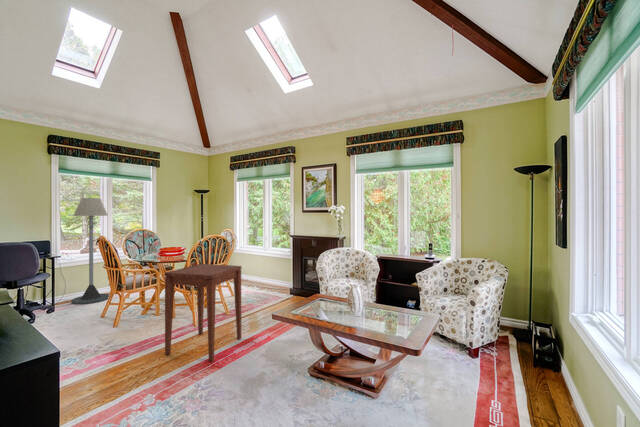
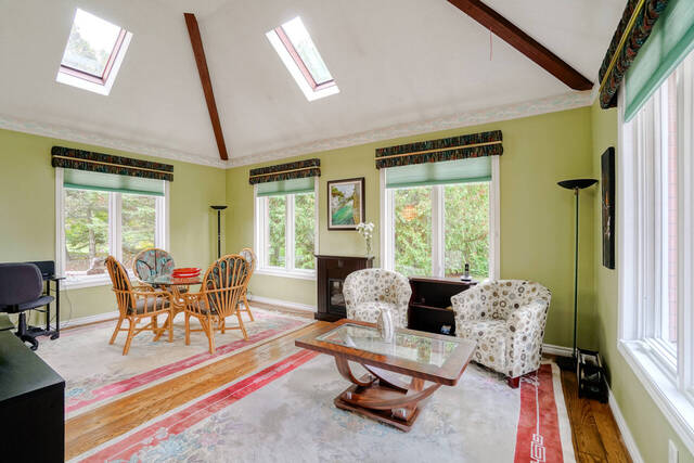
- side table (203, 307)
- floor lamp (91, 248)
